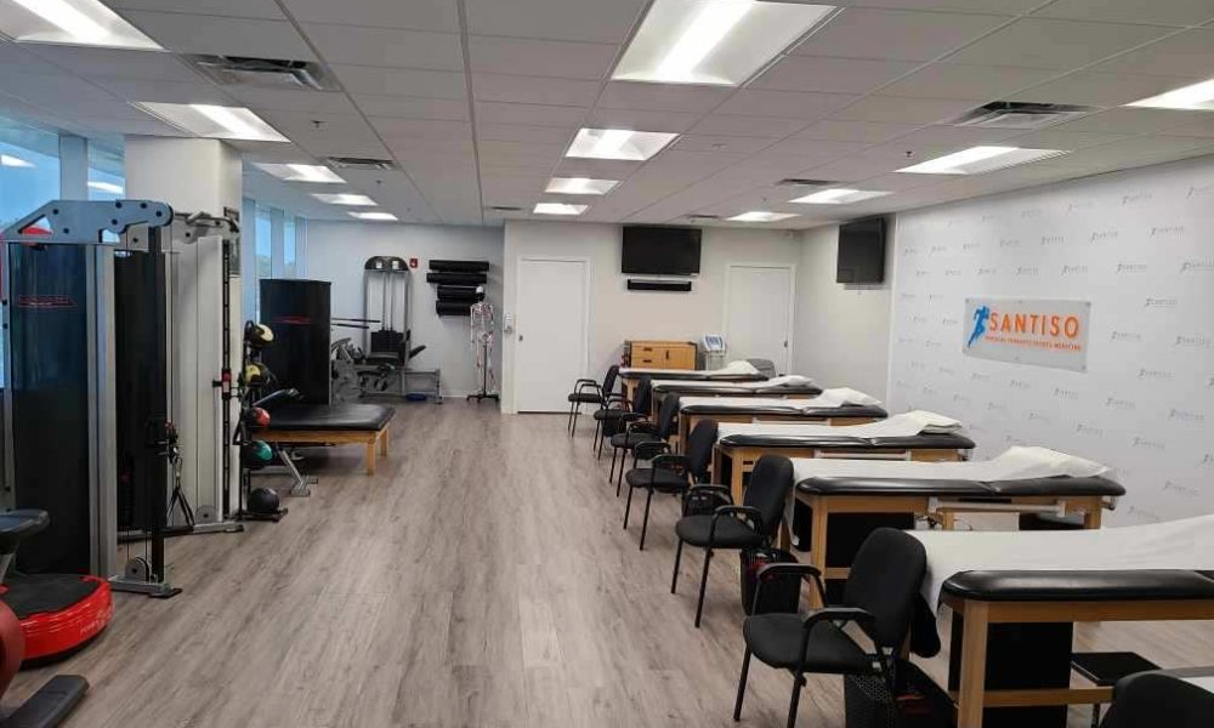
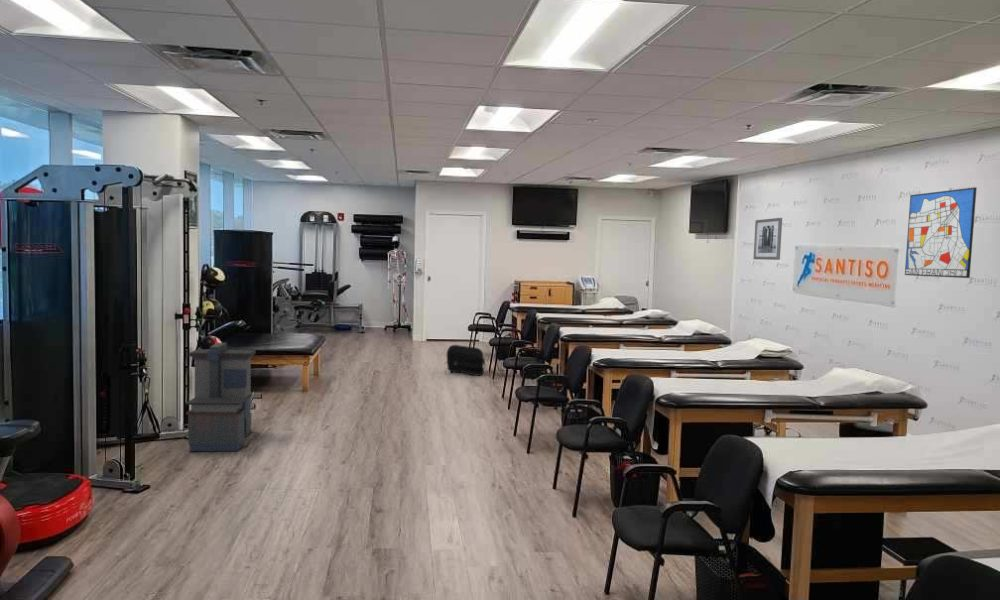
+ wall art (767, 239)
+ wall art (938, 234)
+ storage bin (218, 394)
+ backpack (465, 360)
